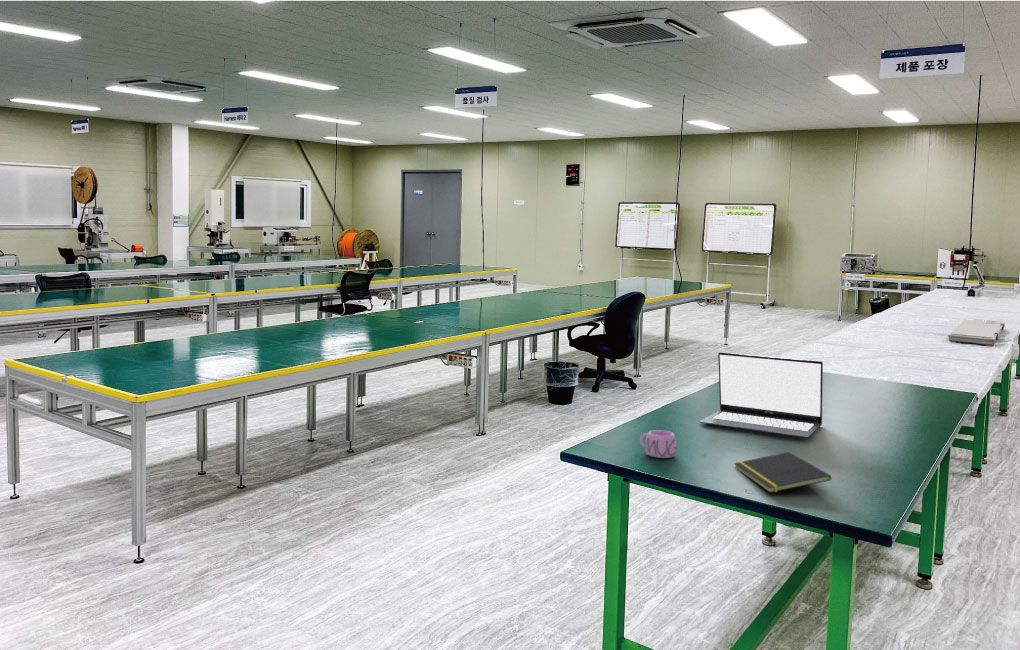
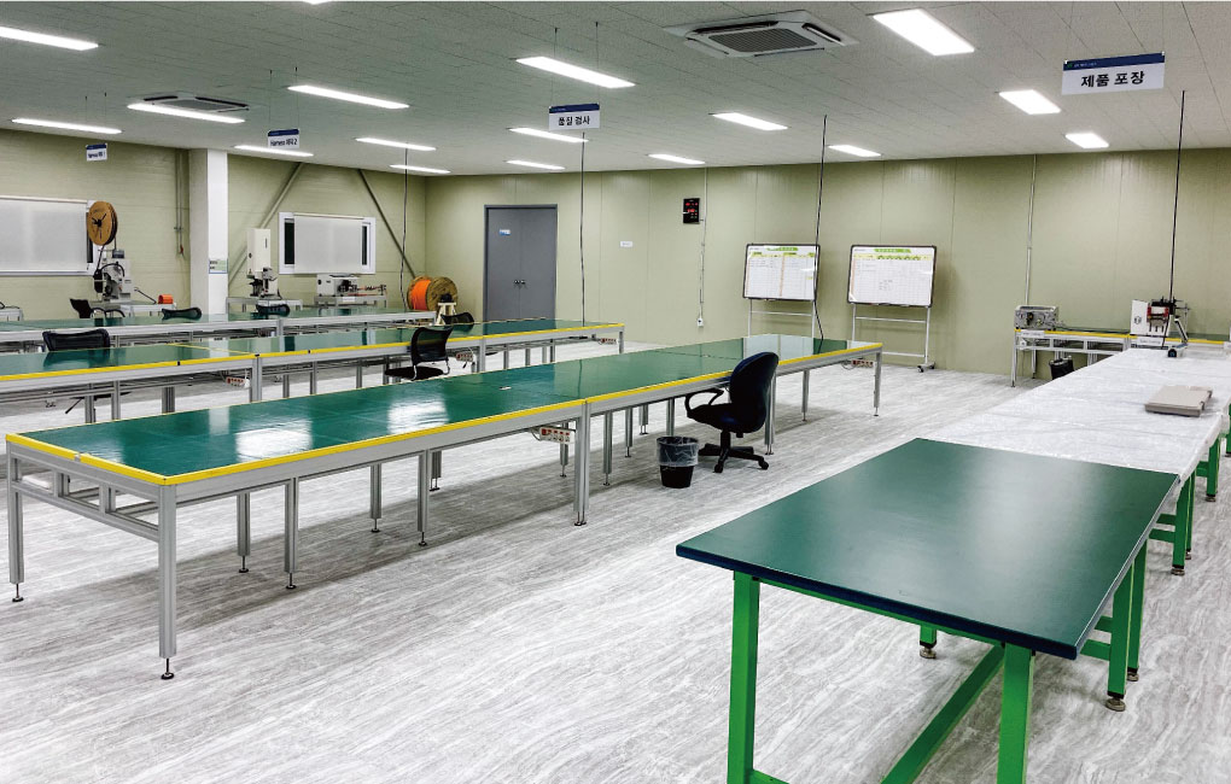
- laptop (762, 391)
- mug (656, 443)
- notepad (780, 471)
